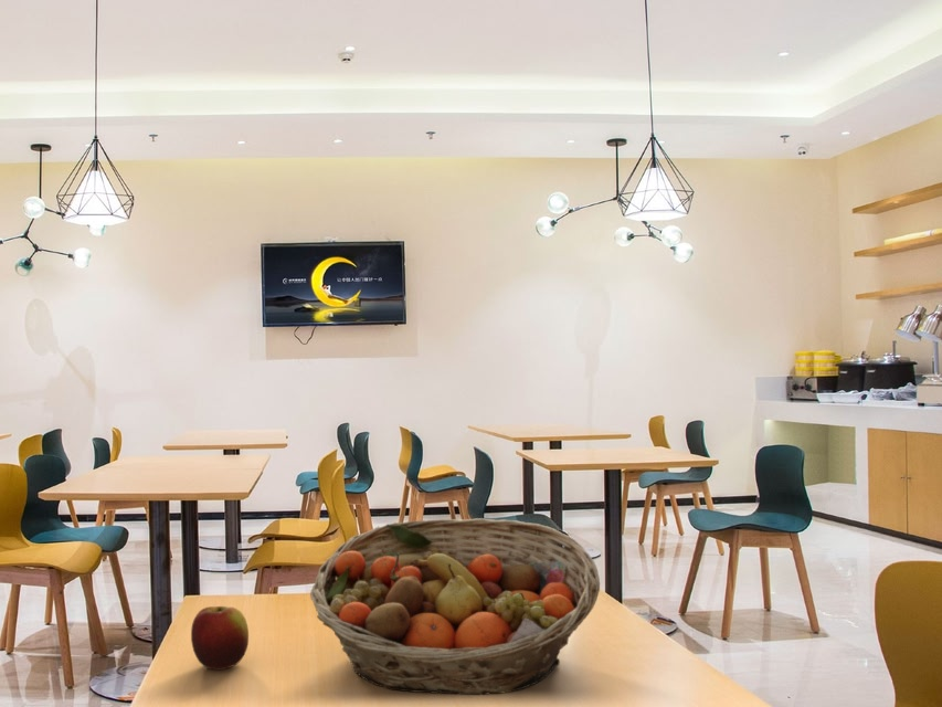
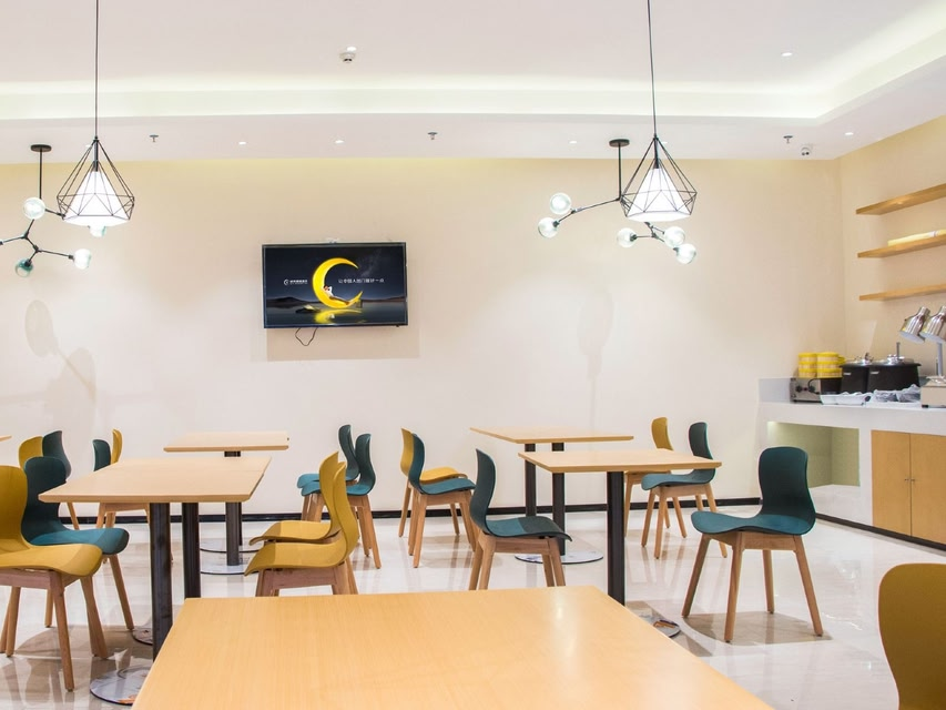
- apple (220, 636)
- fruit basket (454, 599)
